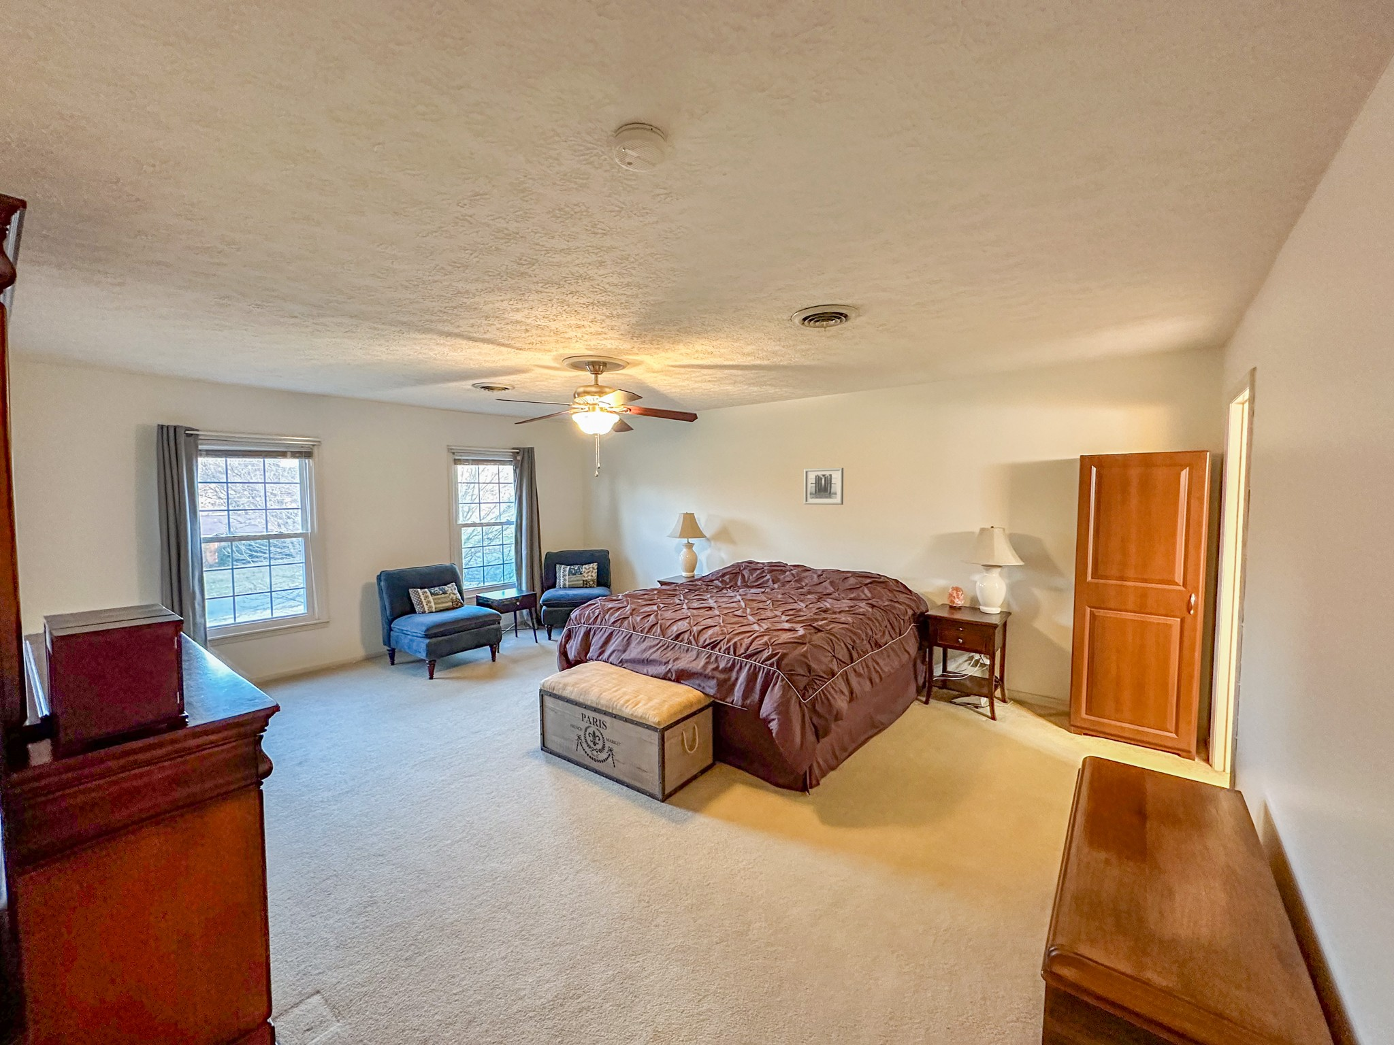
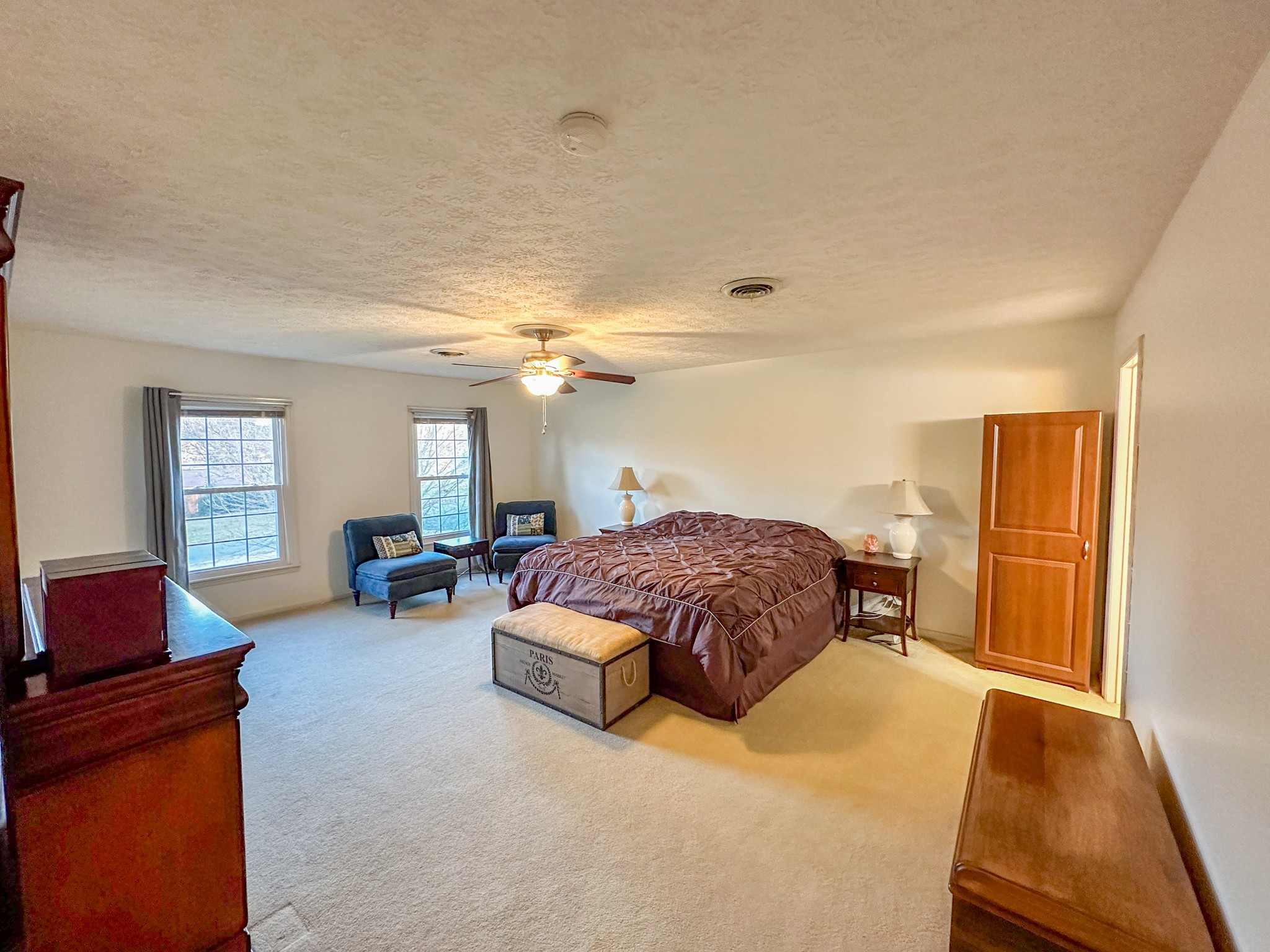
- wall art (823, 486)
